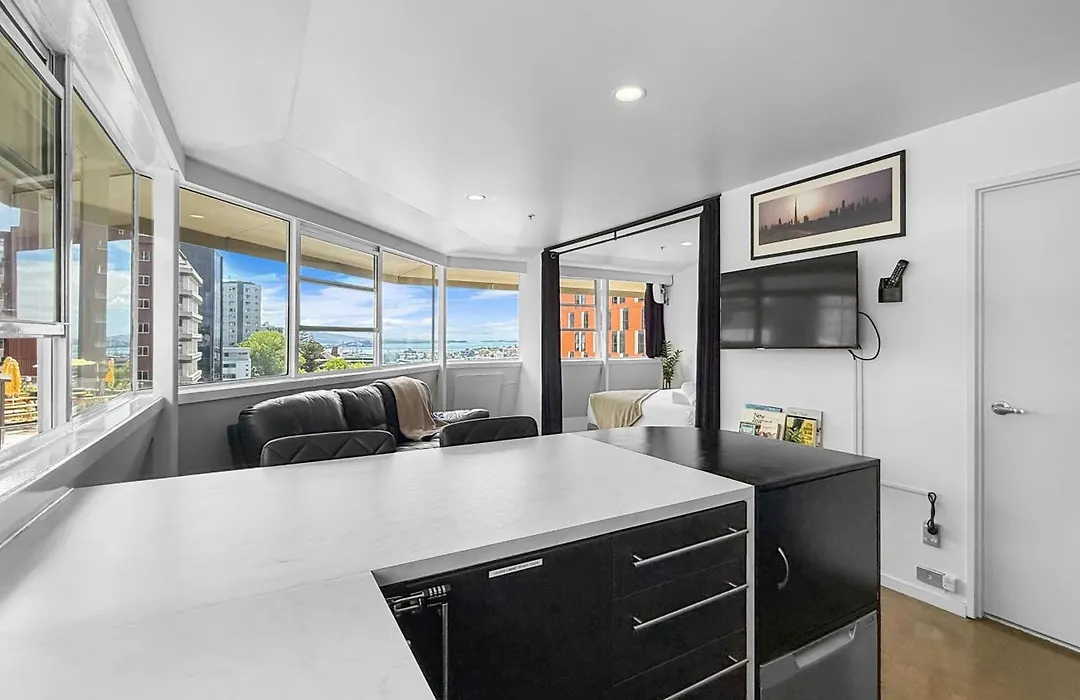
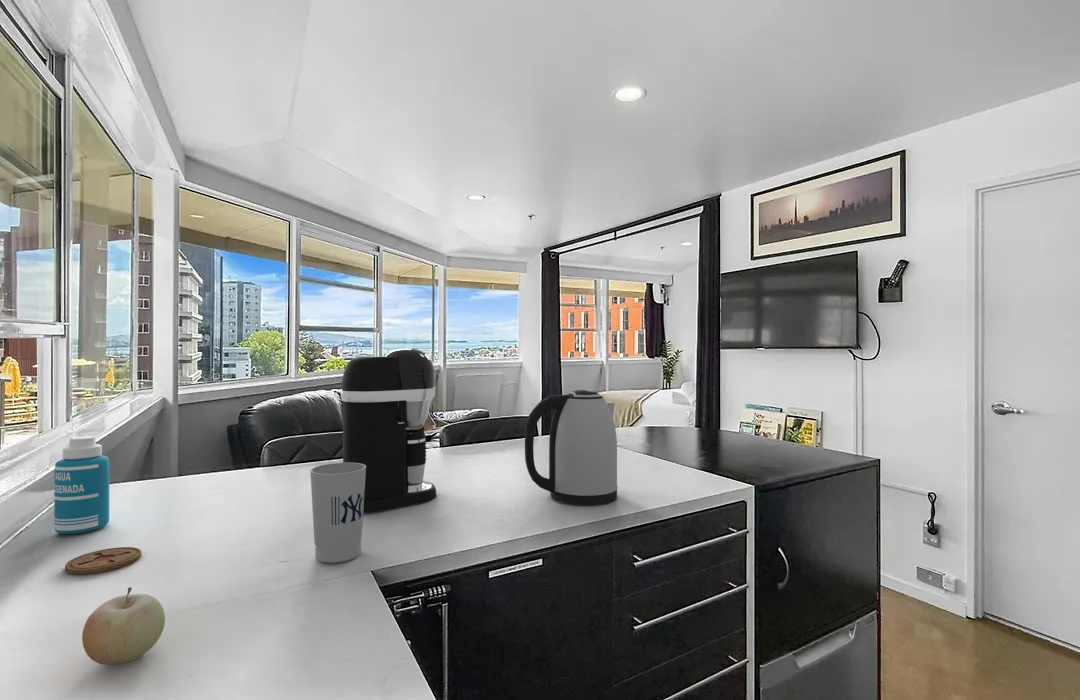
+ coaster (104, 559)
+ bottle (82, 483)
+ fruit (123, 623)
+ coffee maker (389, 424)
+ kettle (571, 443)
+ cup (338, 511)
